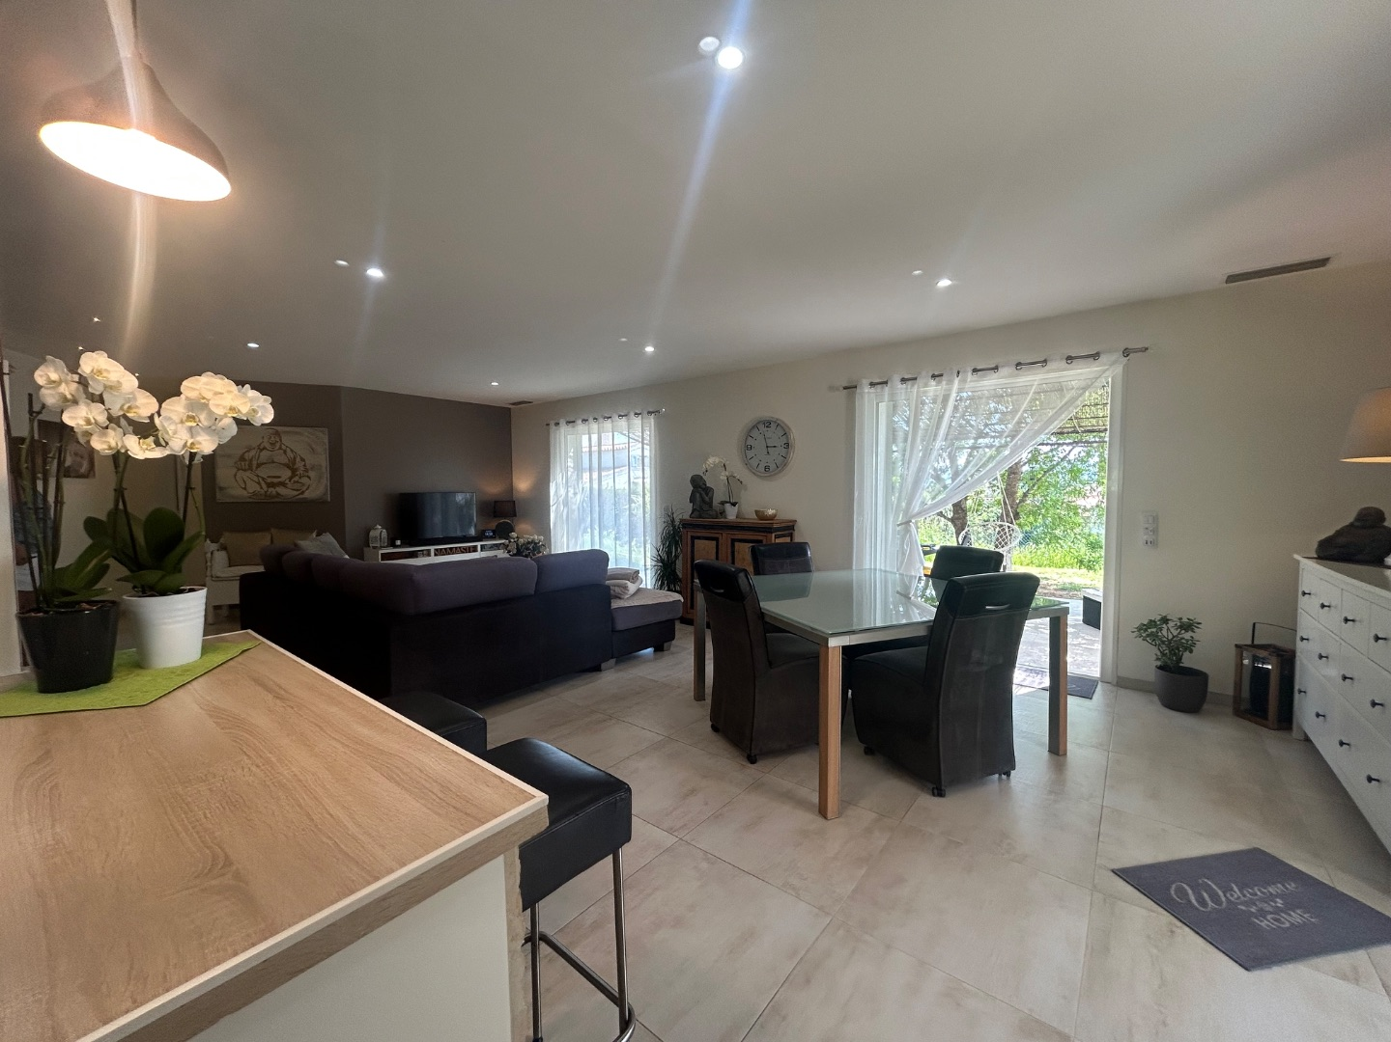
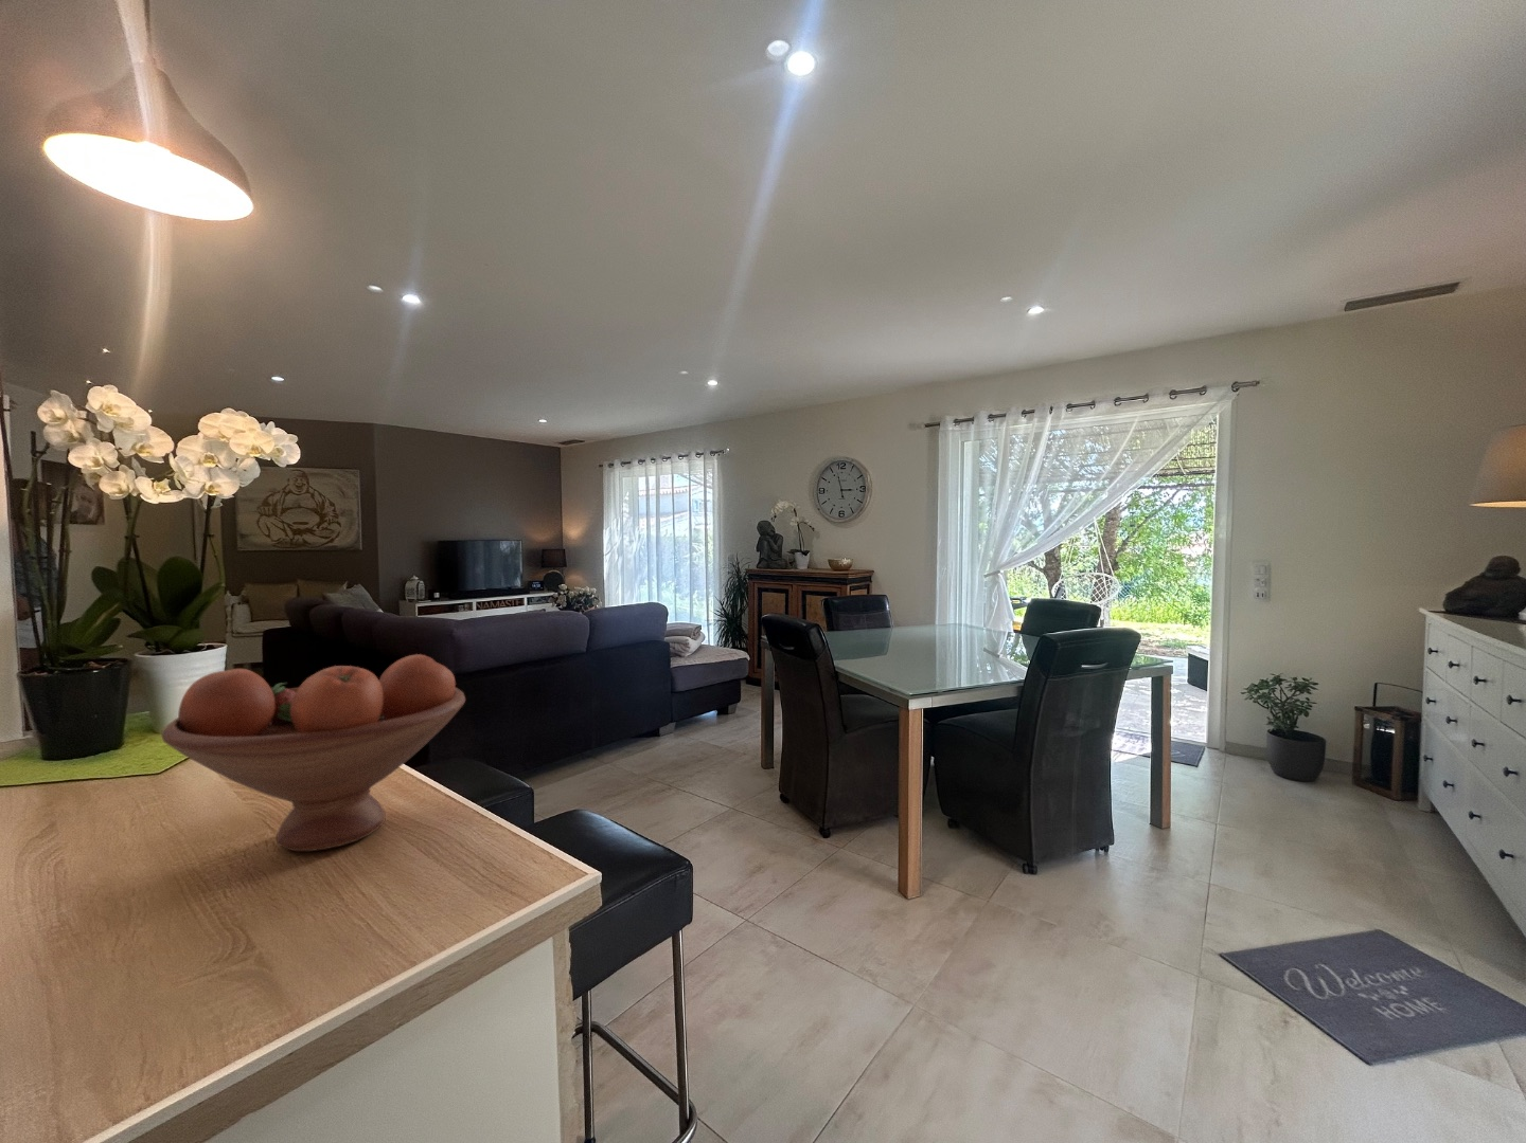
+ fruit bowl (330, 744)
